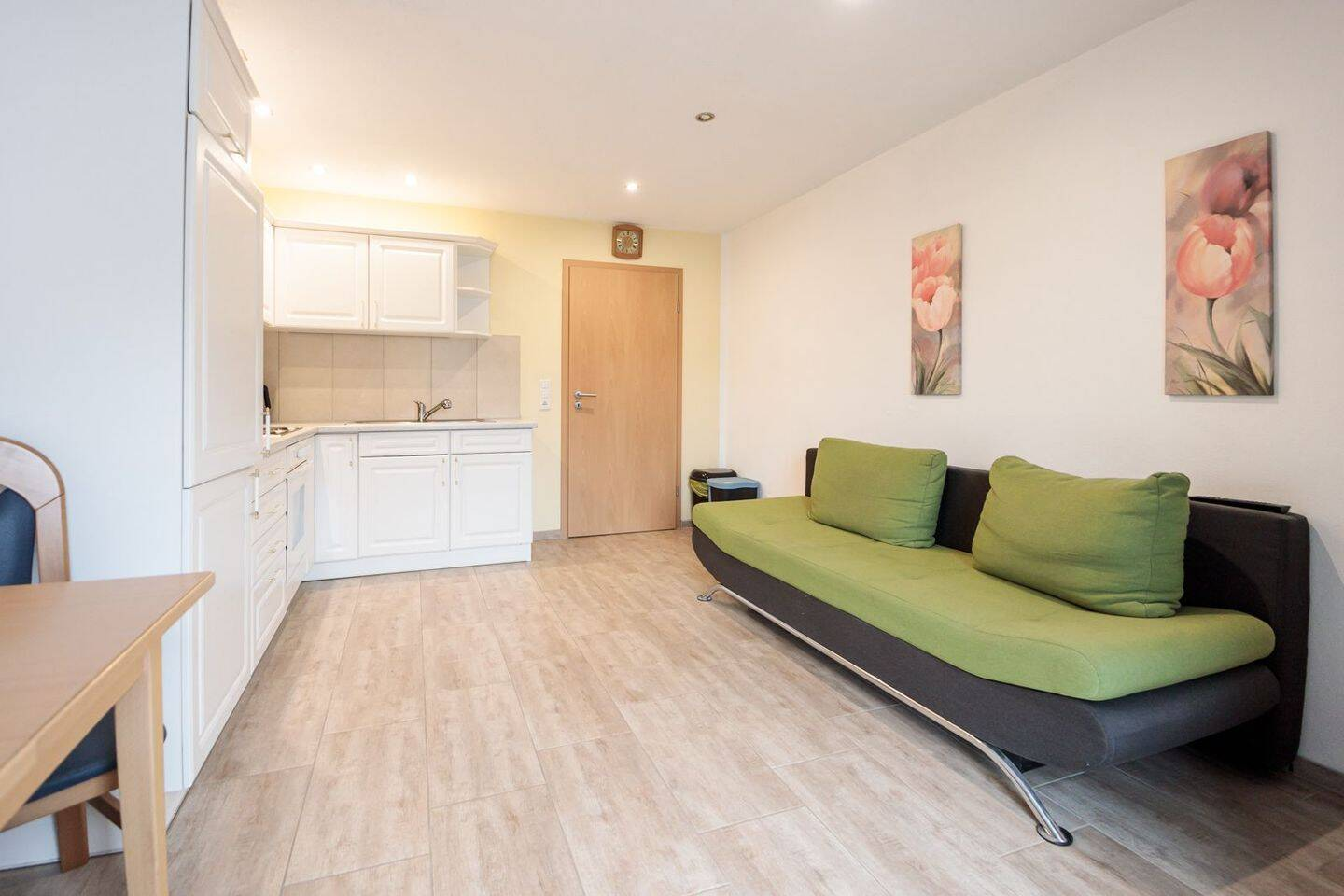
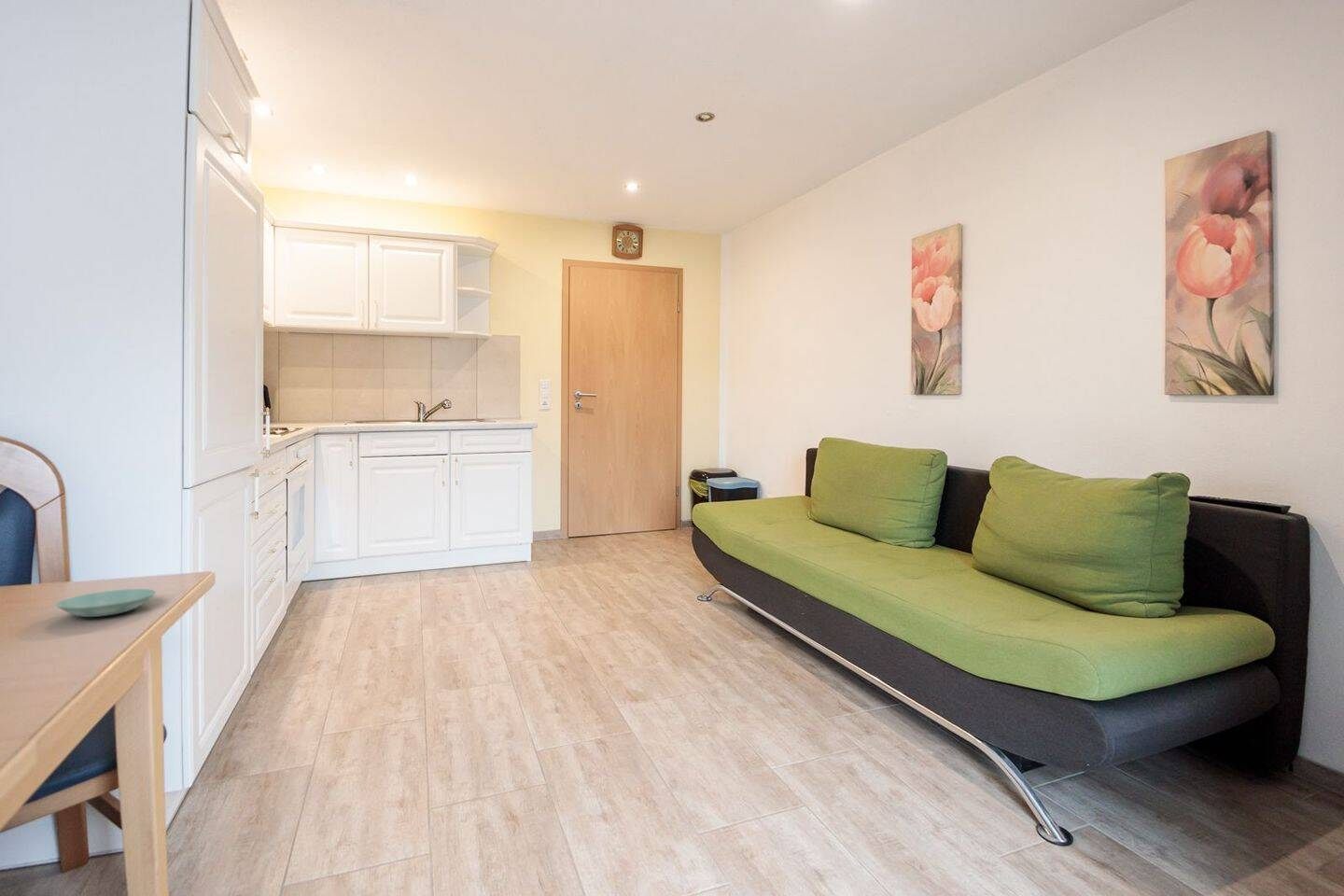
+ saucer (107, 604)
